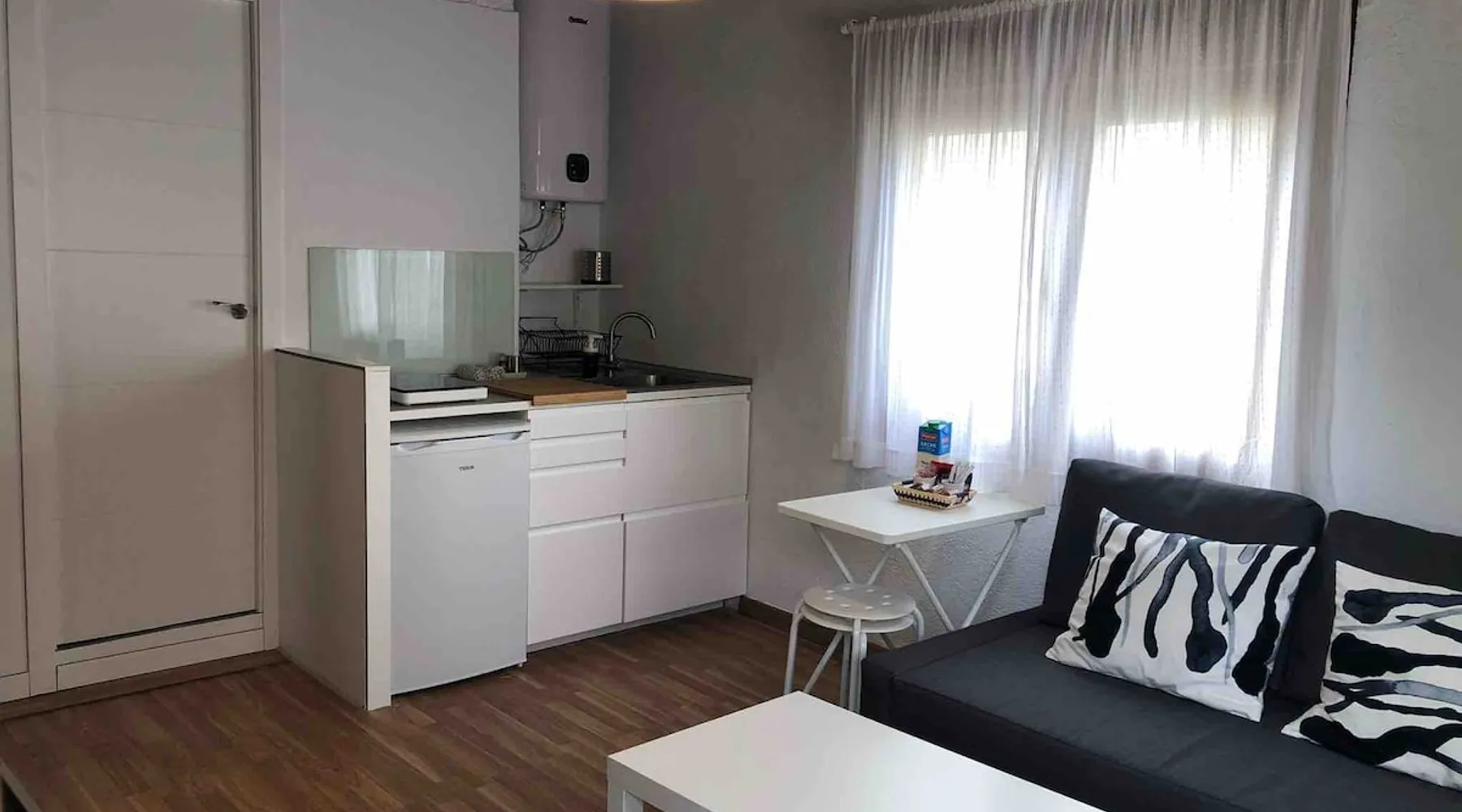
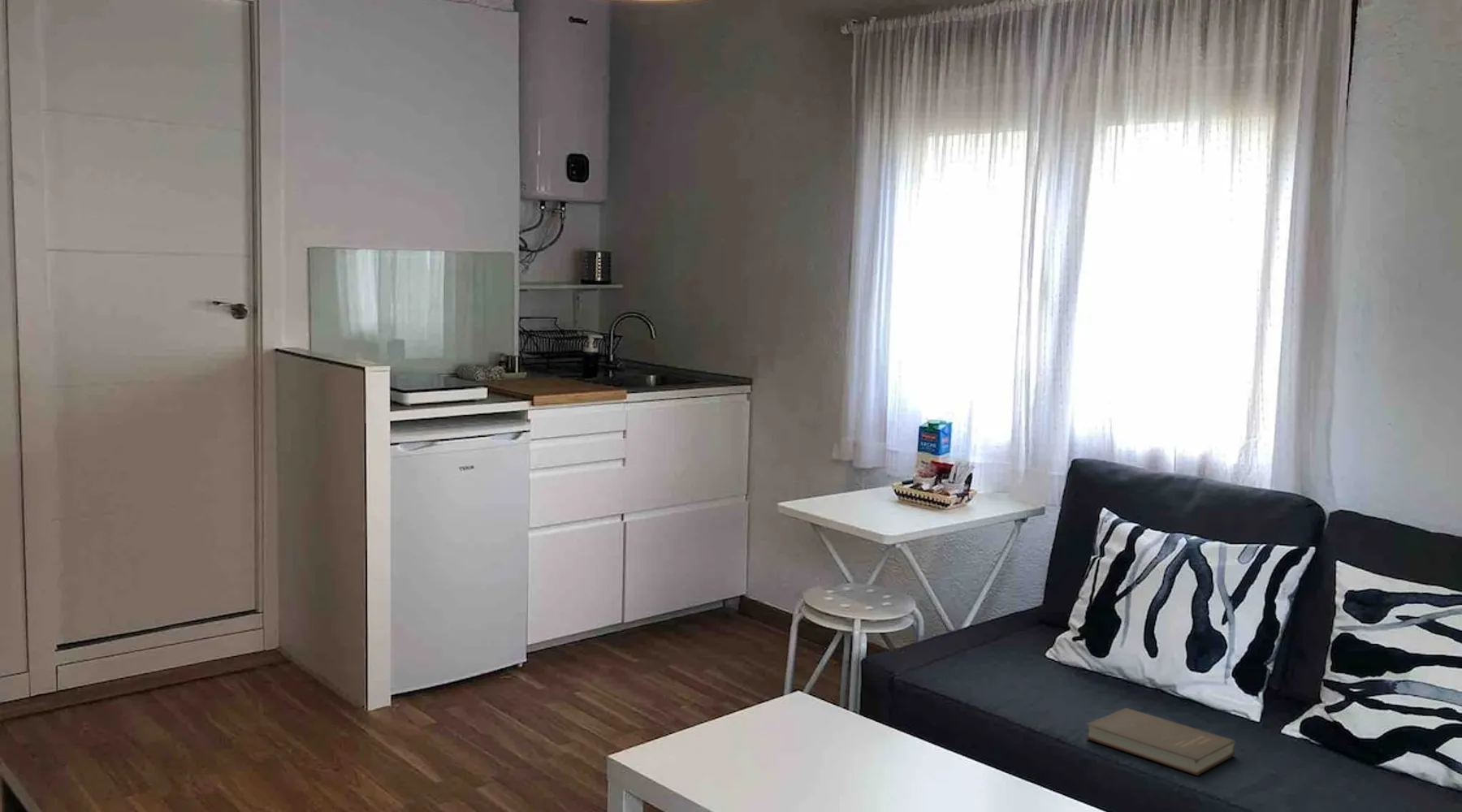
+ book (1159, 739)
